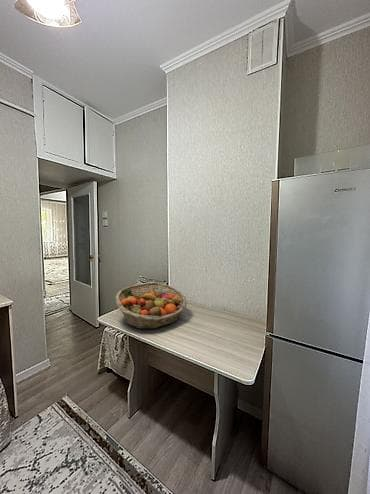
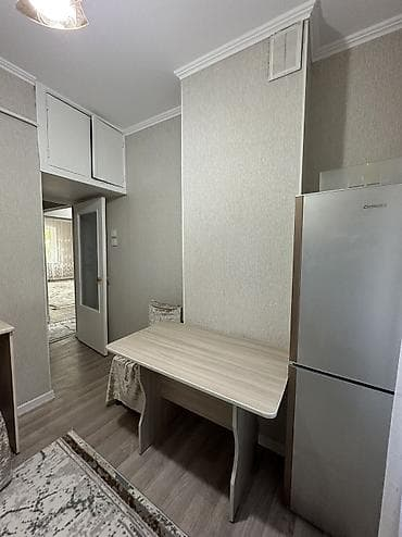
- fruit basket (152, 303)
